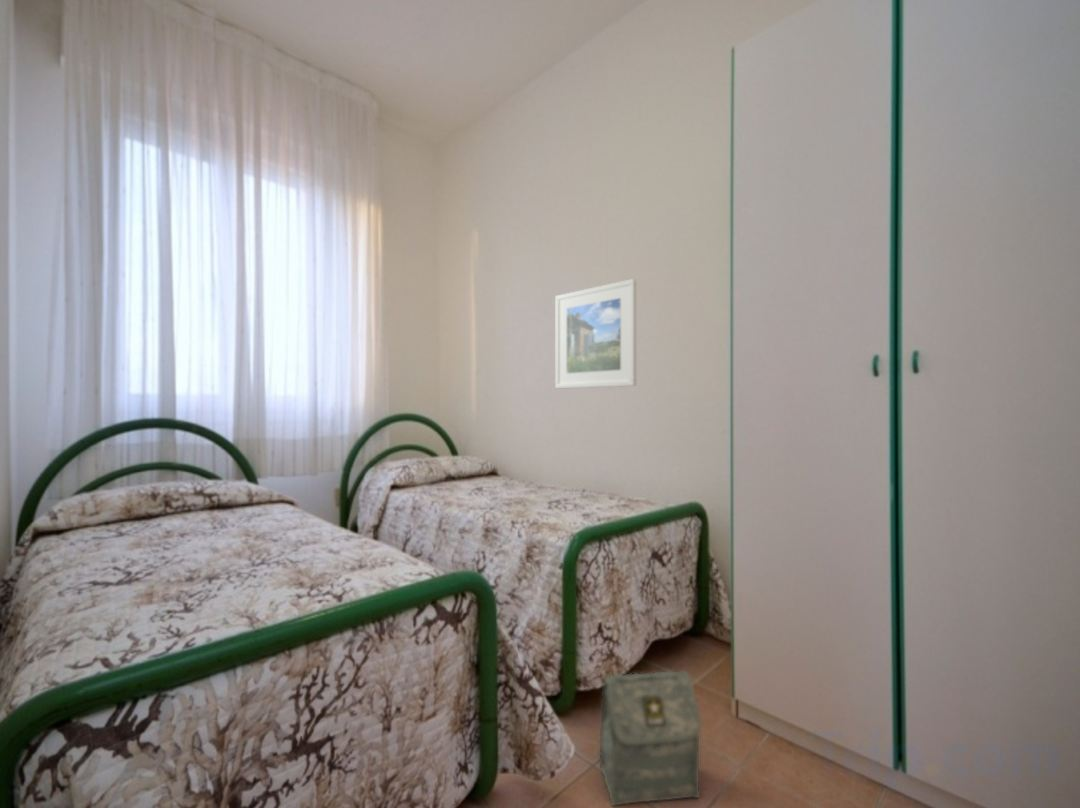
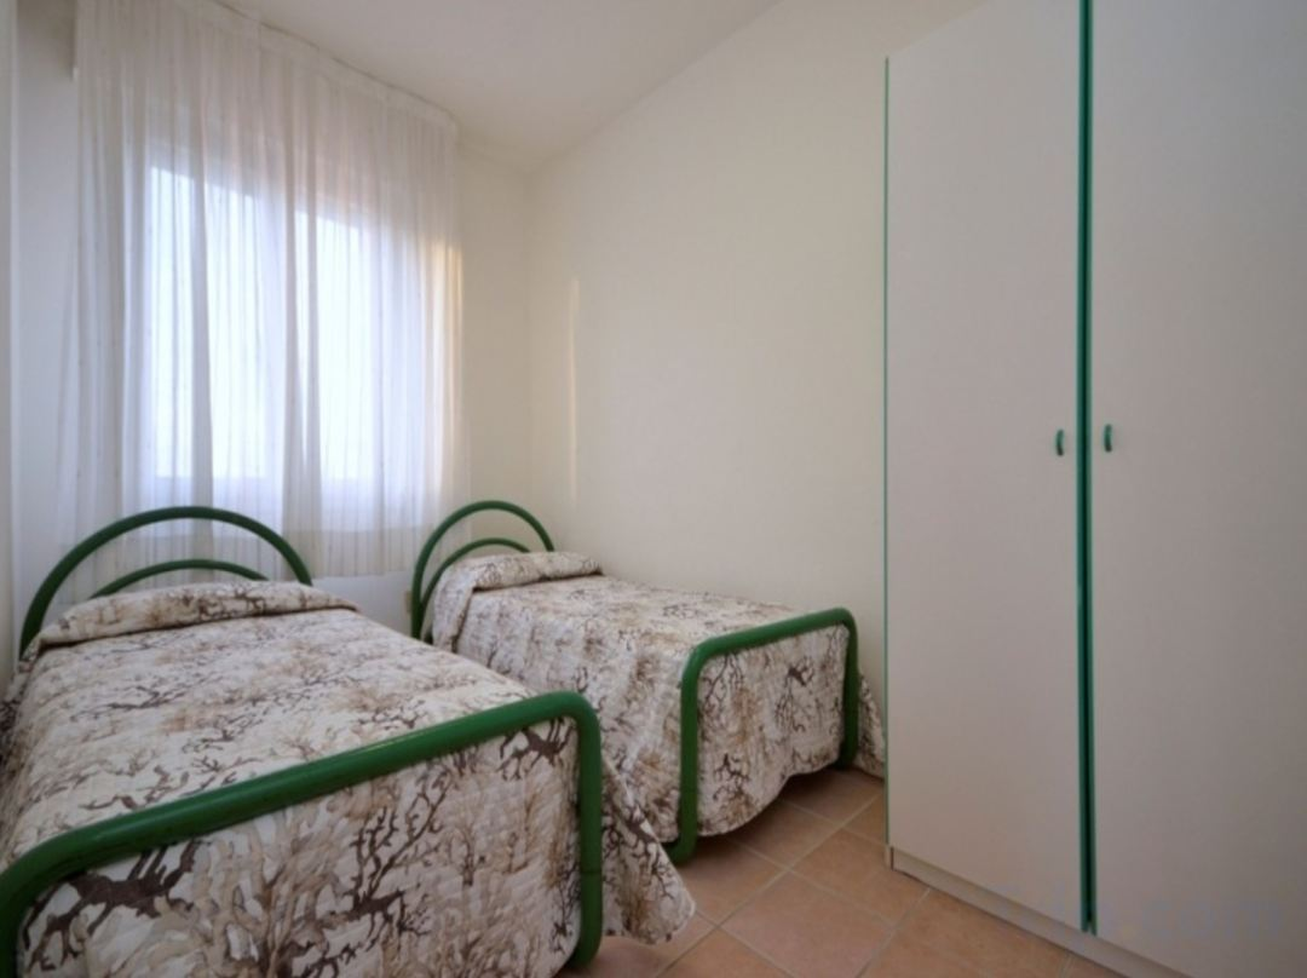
- bag (648, 729)
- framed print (592, 337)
